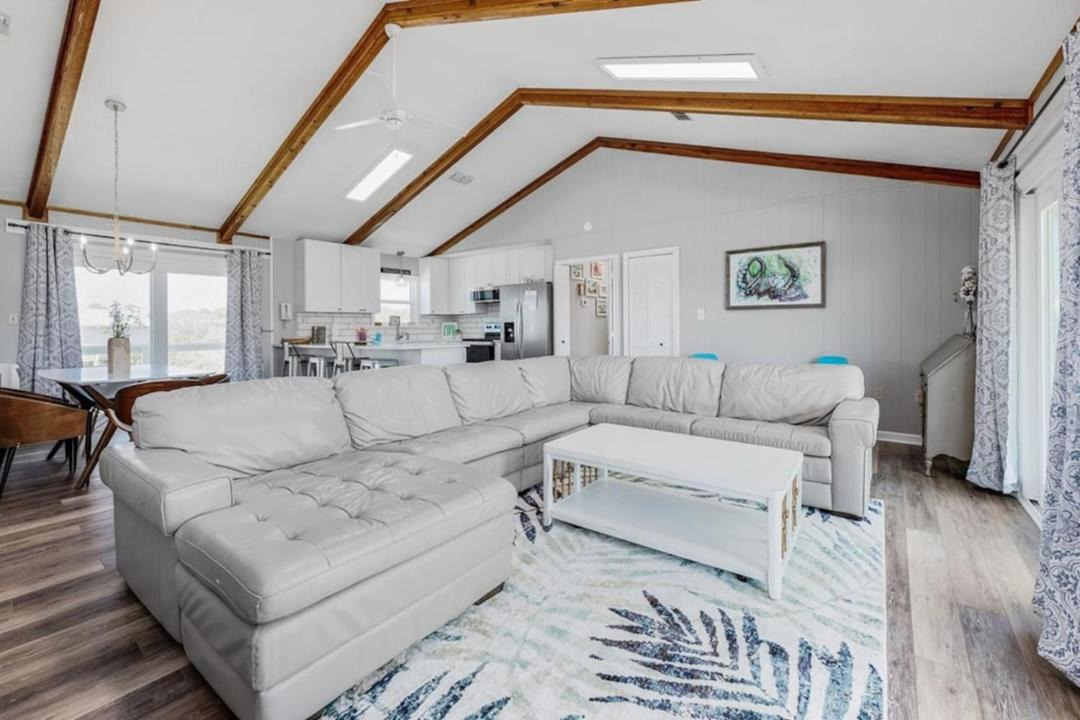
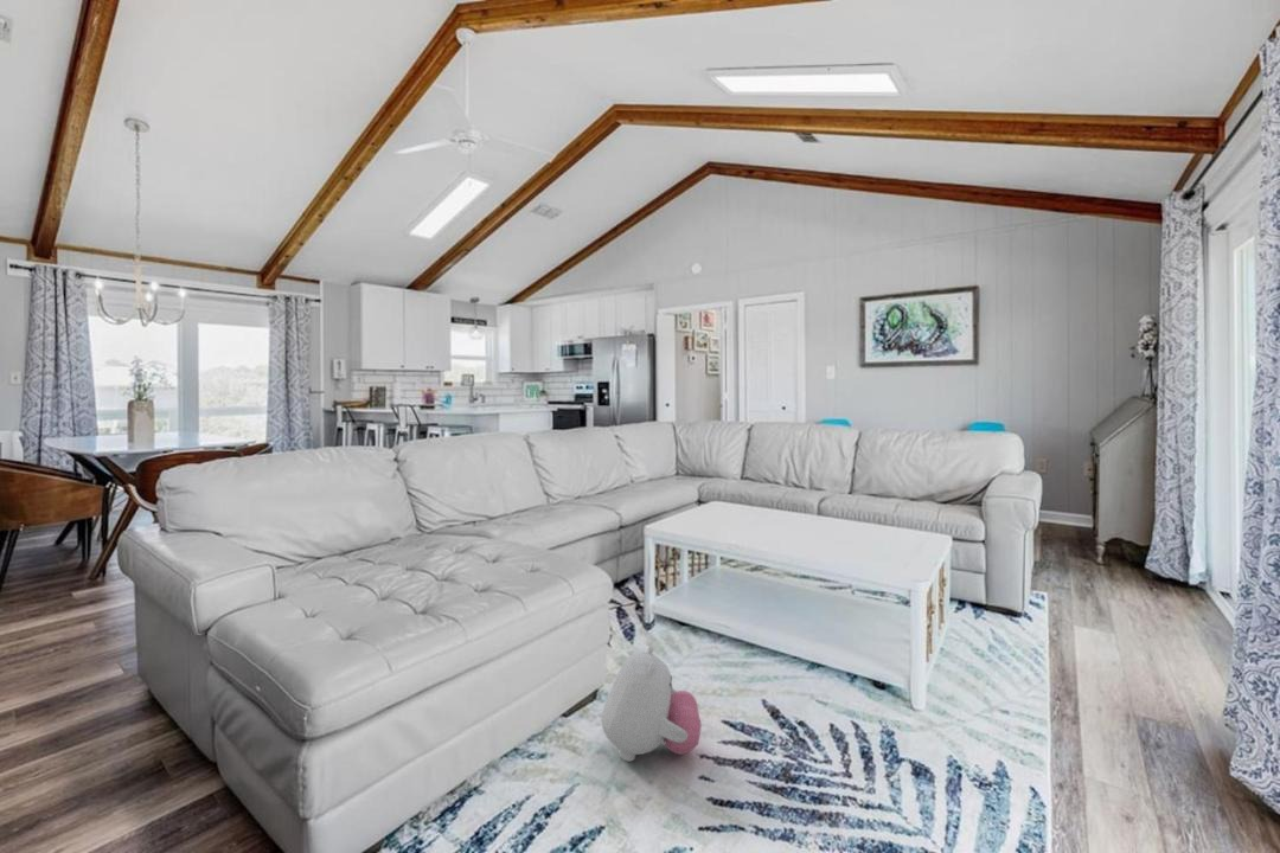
+ plush toy (651, 703)
